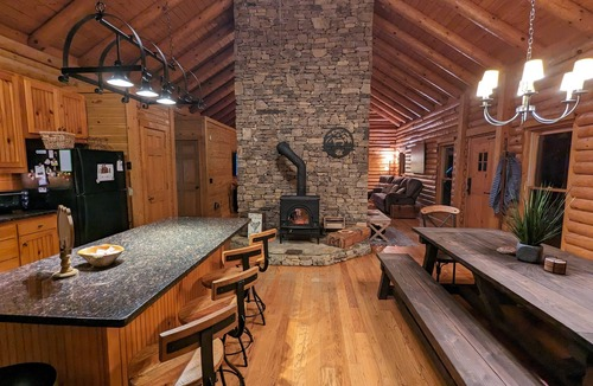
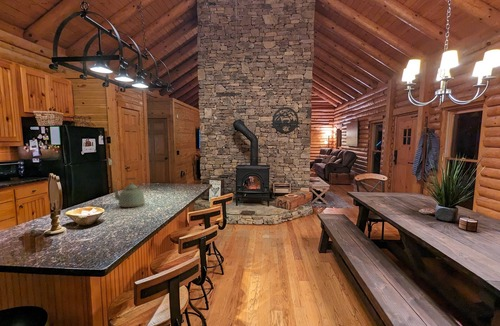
+ kettle (128, 191)
